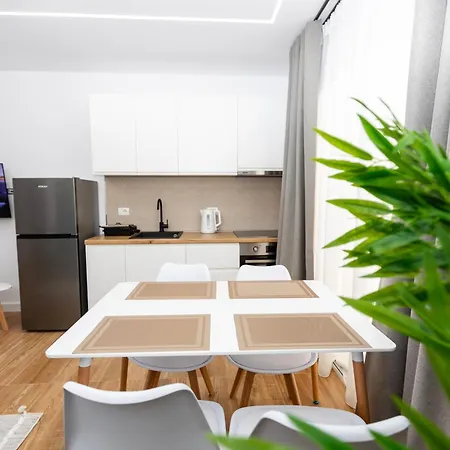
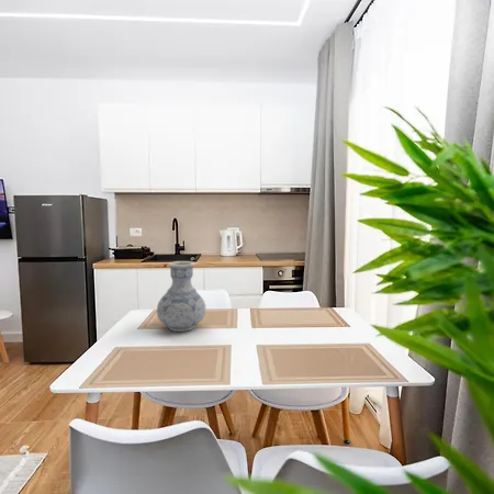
+ vase (181, 295)
